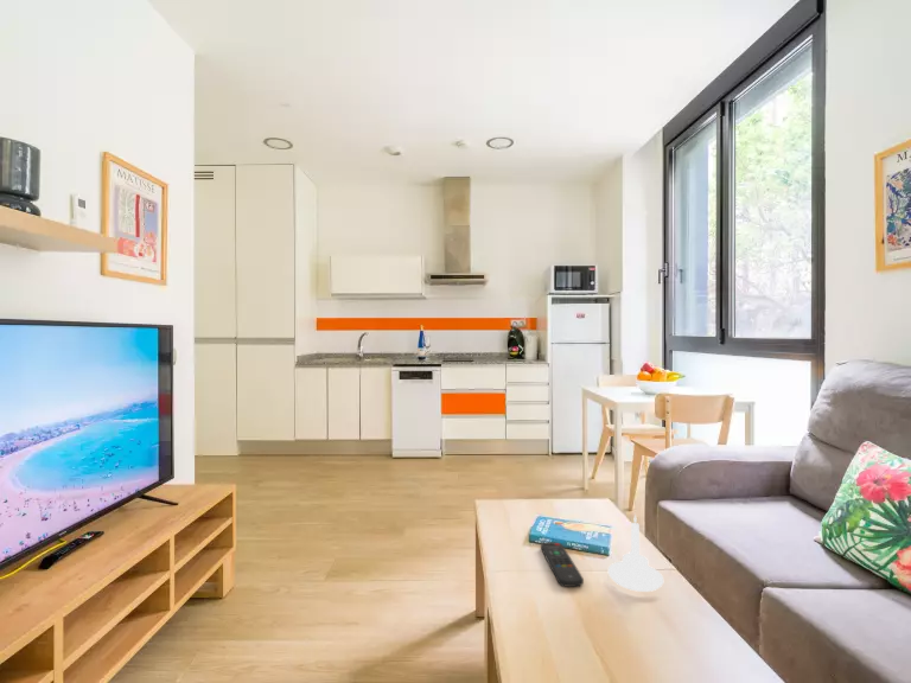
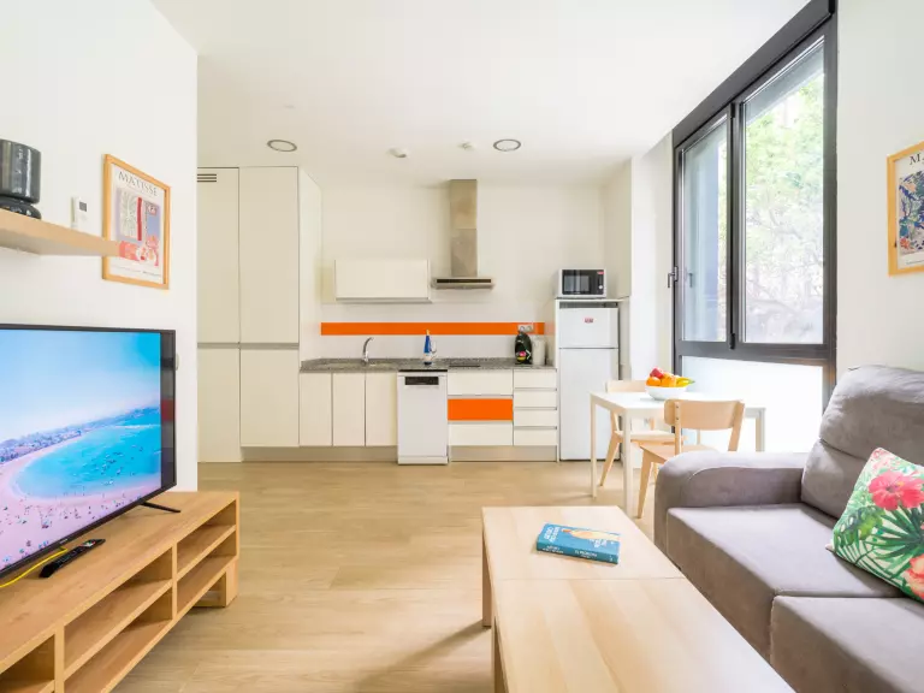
- candle holder (635, 547)
- remote control (560, 562)
